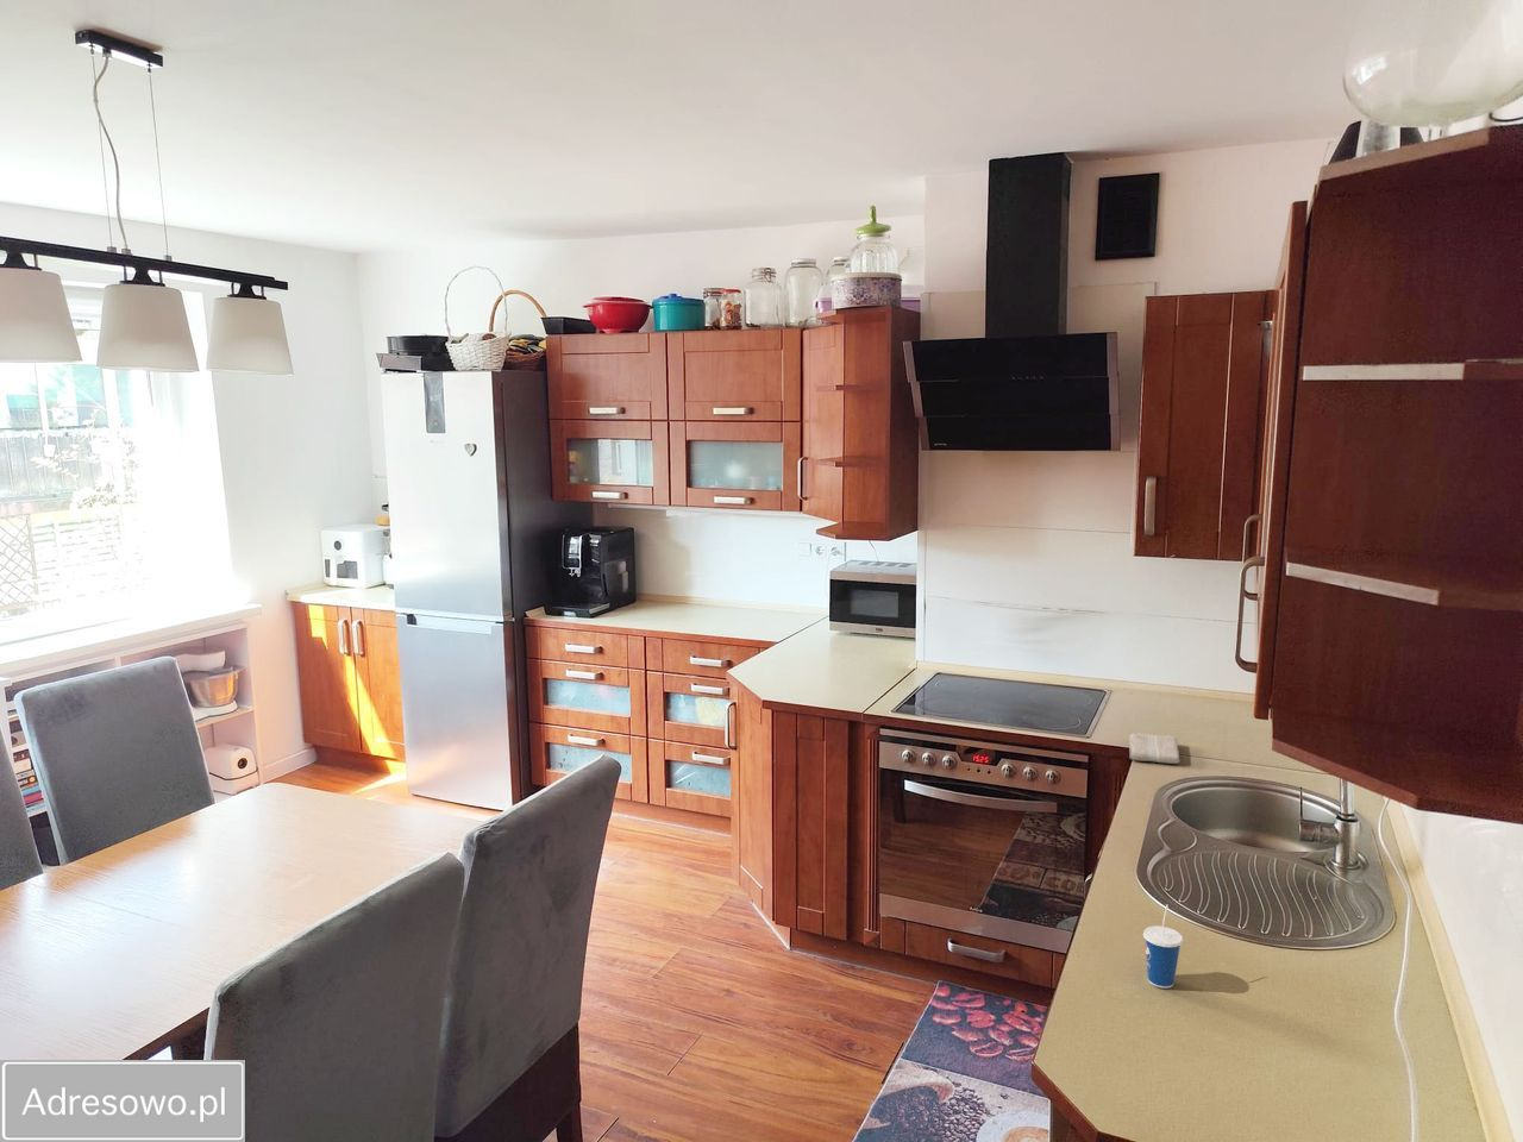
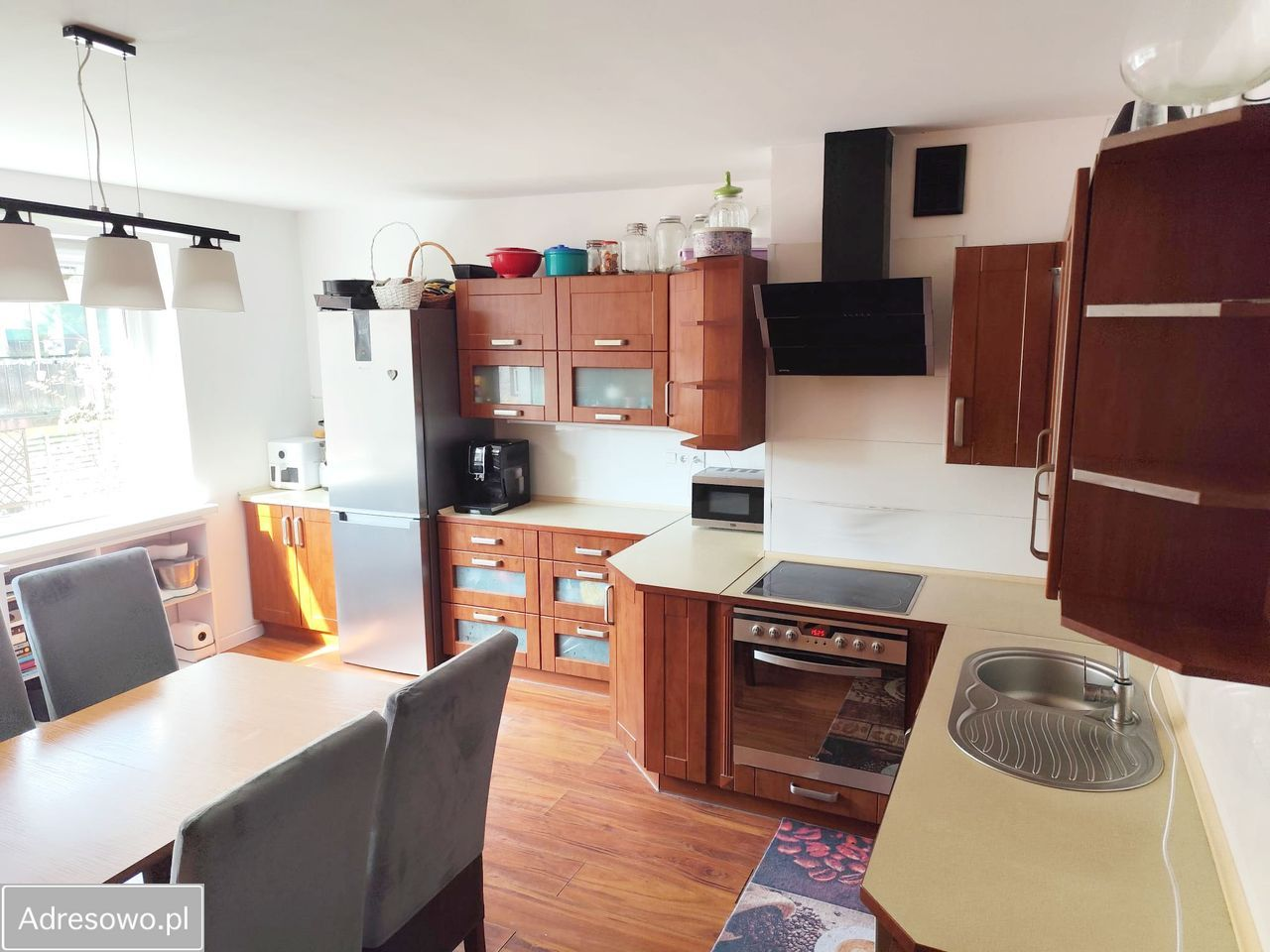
- cup (1162, 944)
- washcloth (1152, 747)
